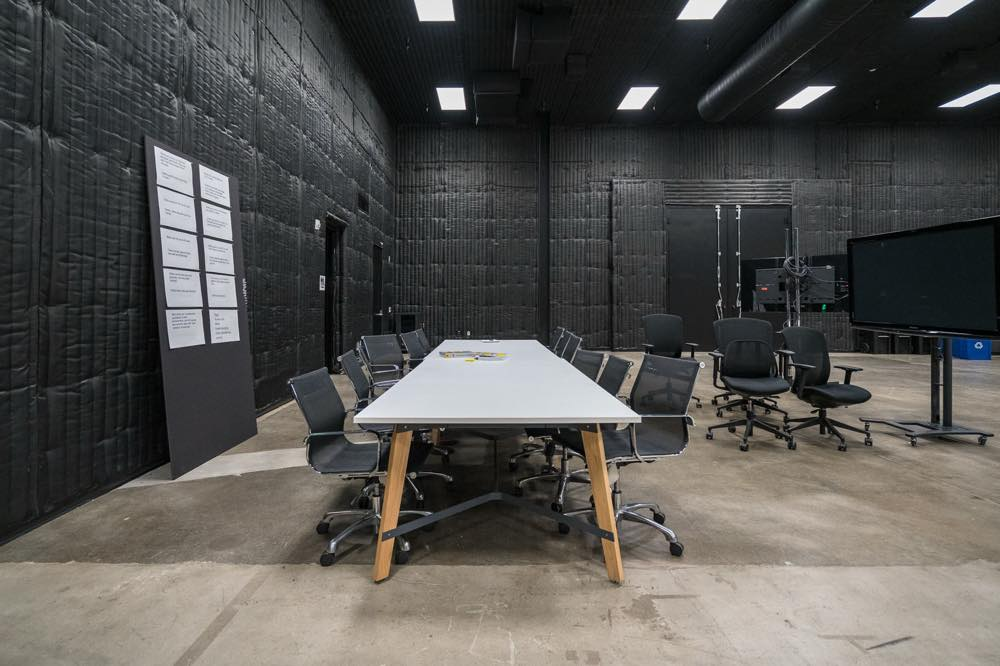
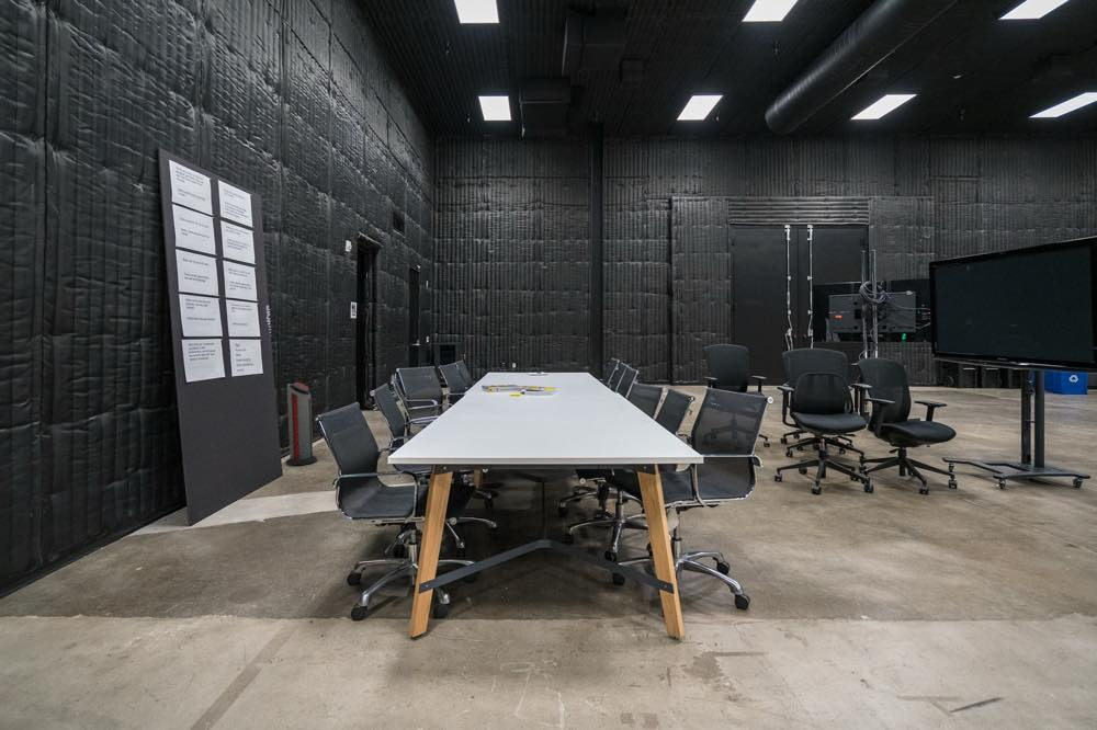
+ air purifier (299, 422)
